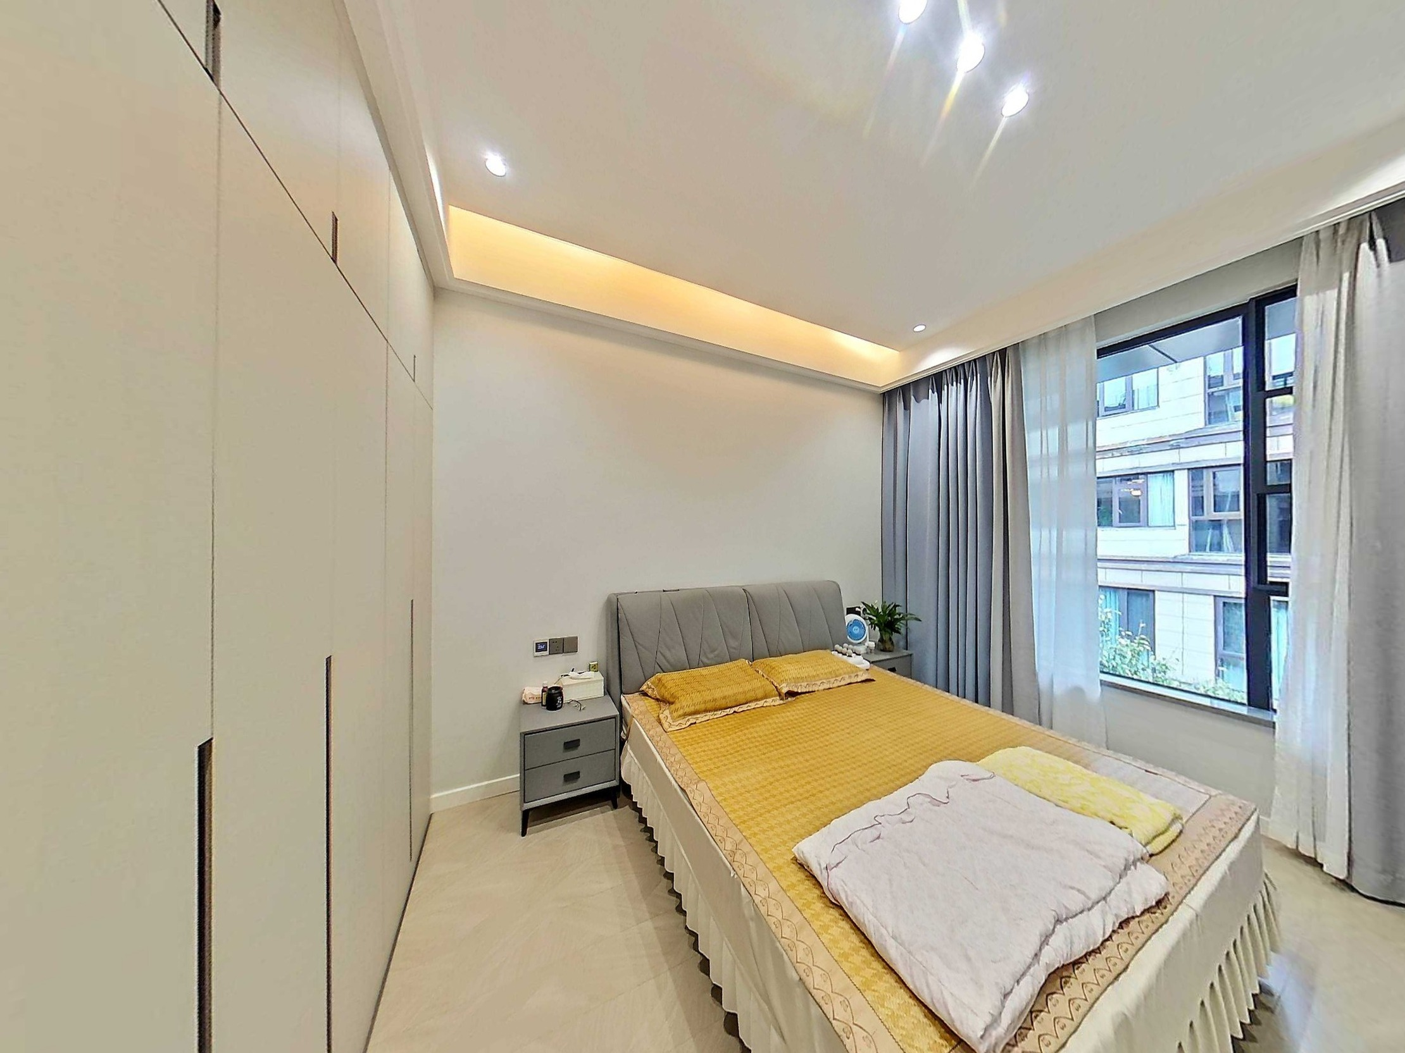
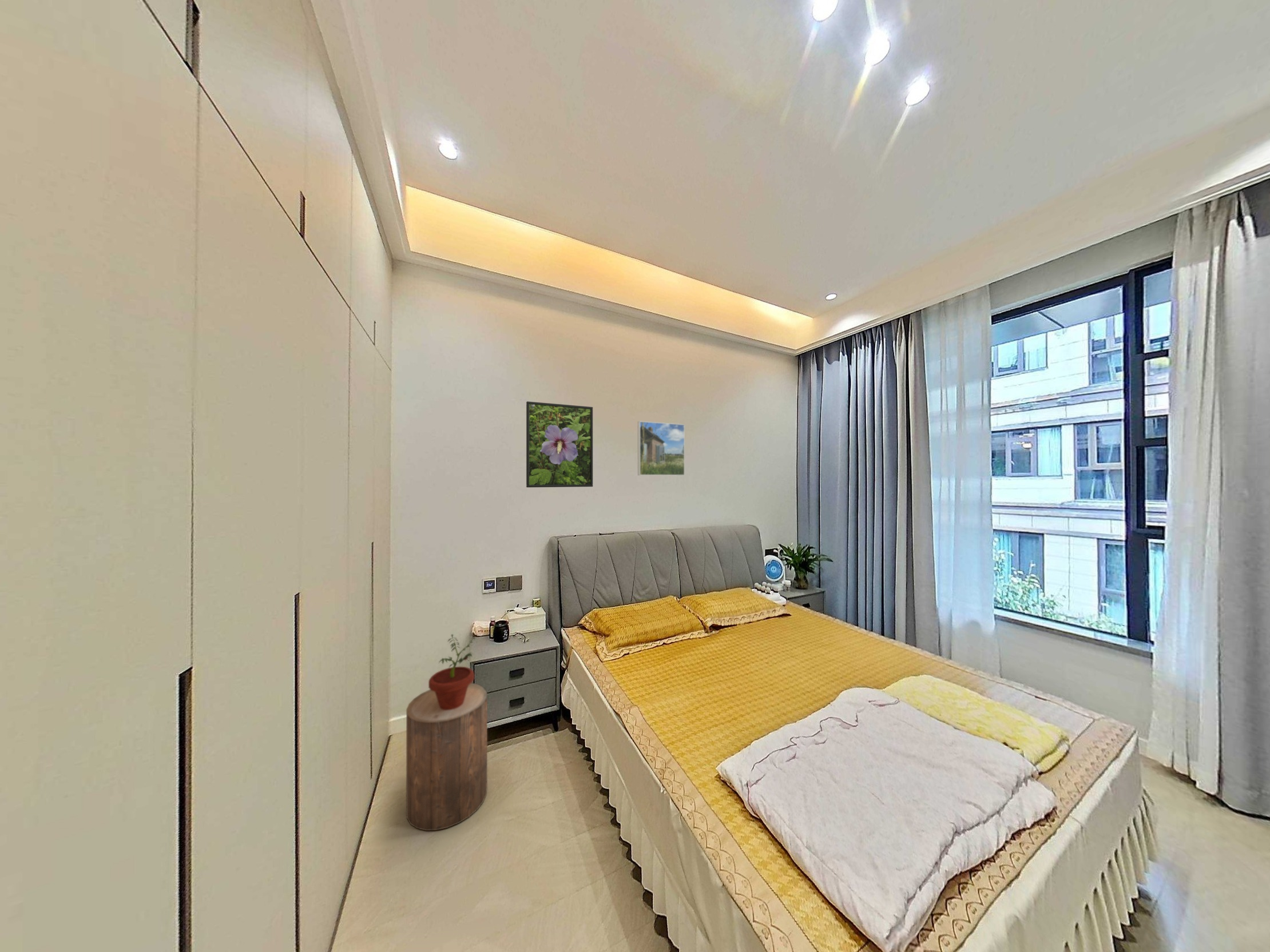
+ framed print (661, 449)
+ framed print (561, 445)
+ potted plant (454, 670)
+ stool (448, 750)
